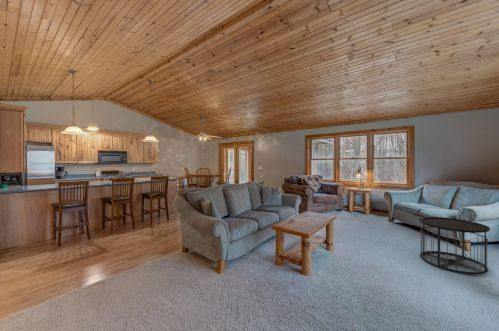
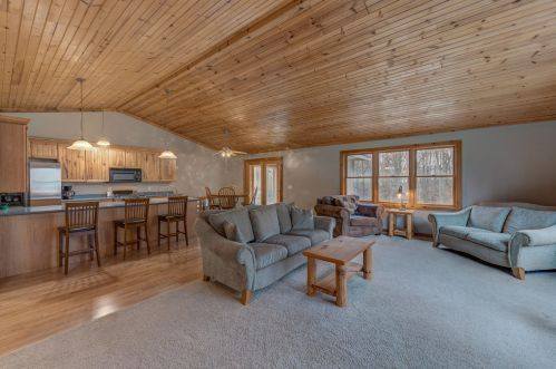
- side table (451, 240)
